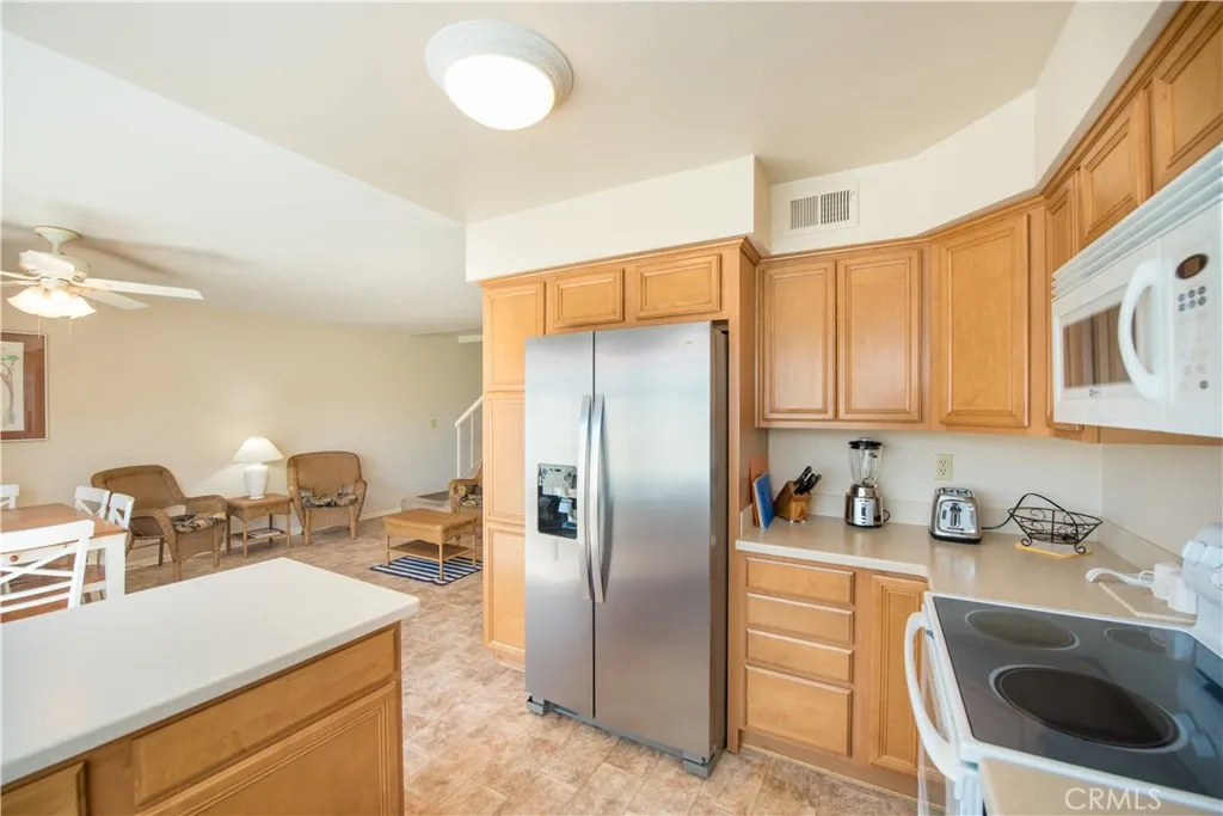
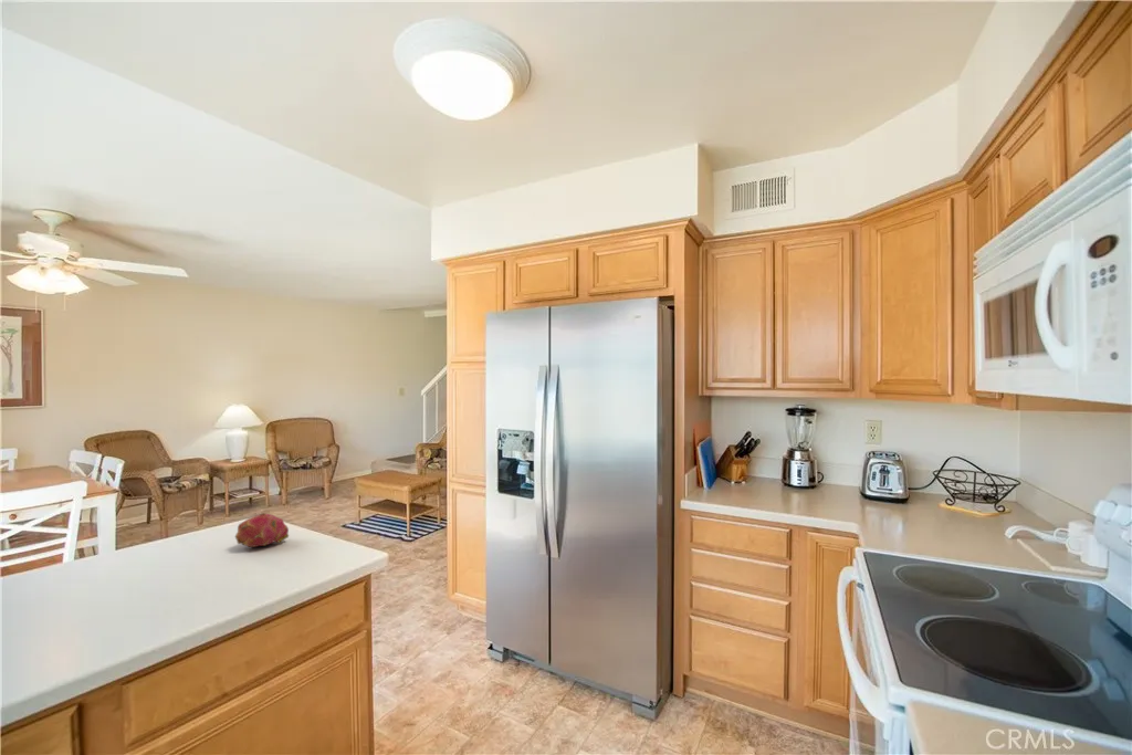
+ fruit (262, 528)
